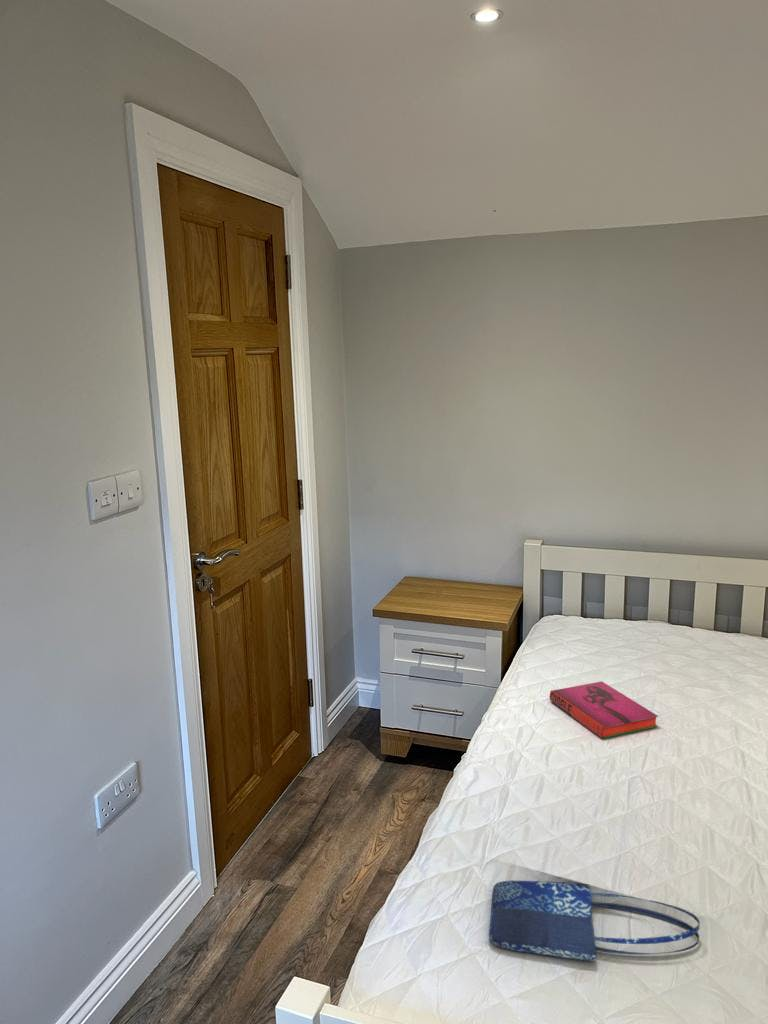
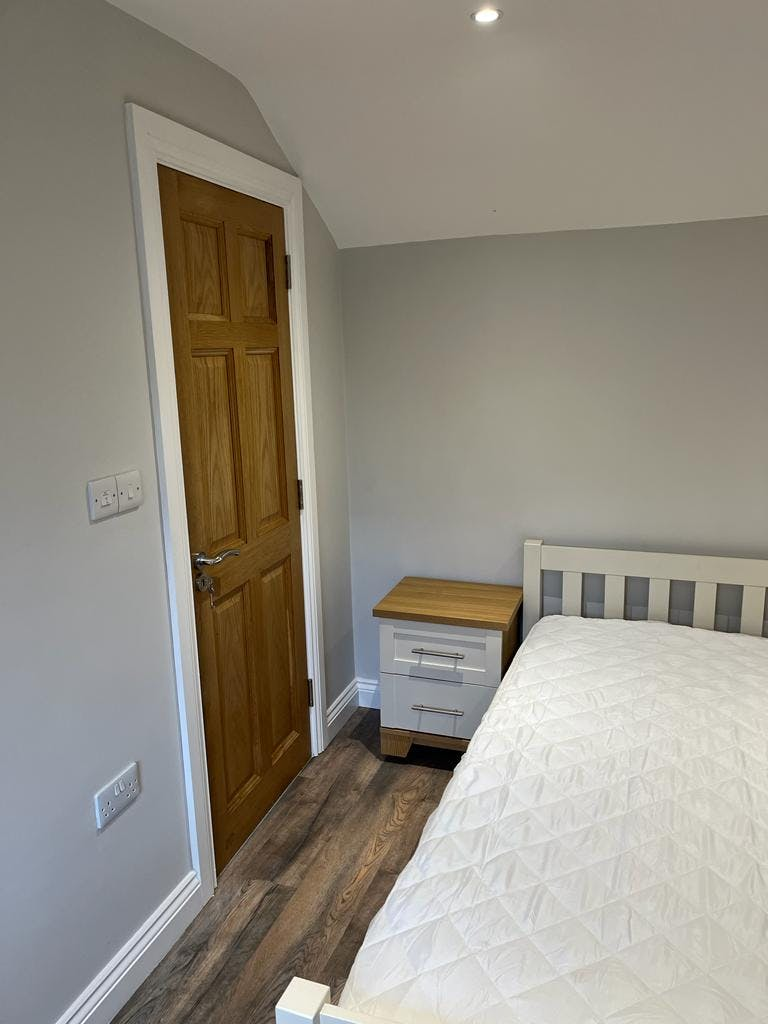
- shopping bag (590, 918)
- hardback book (601, 708)
